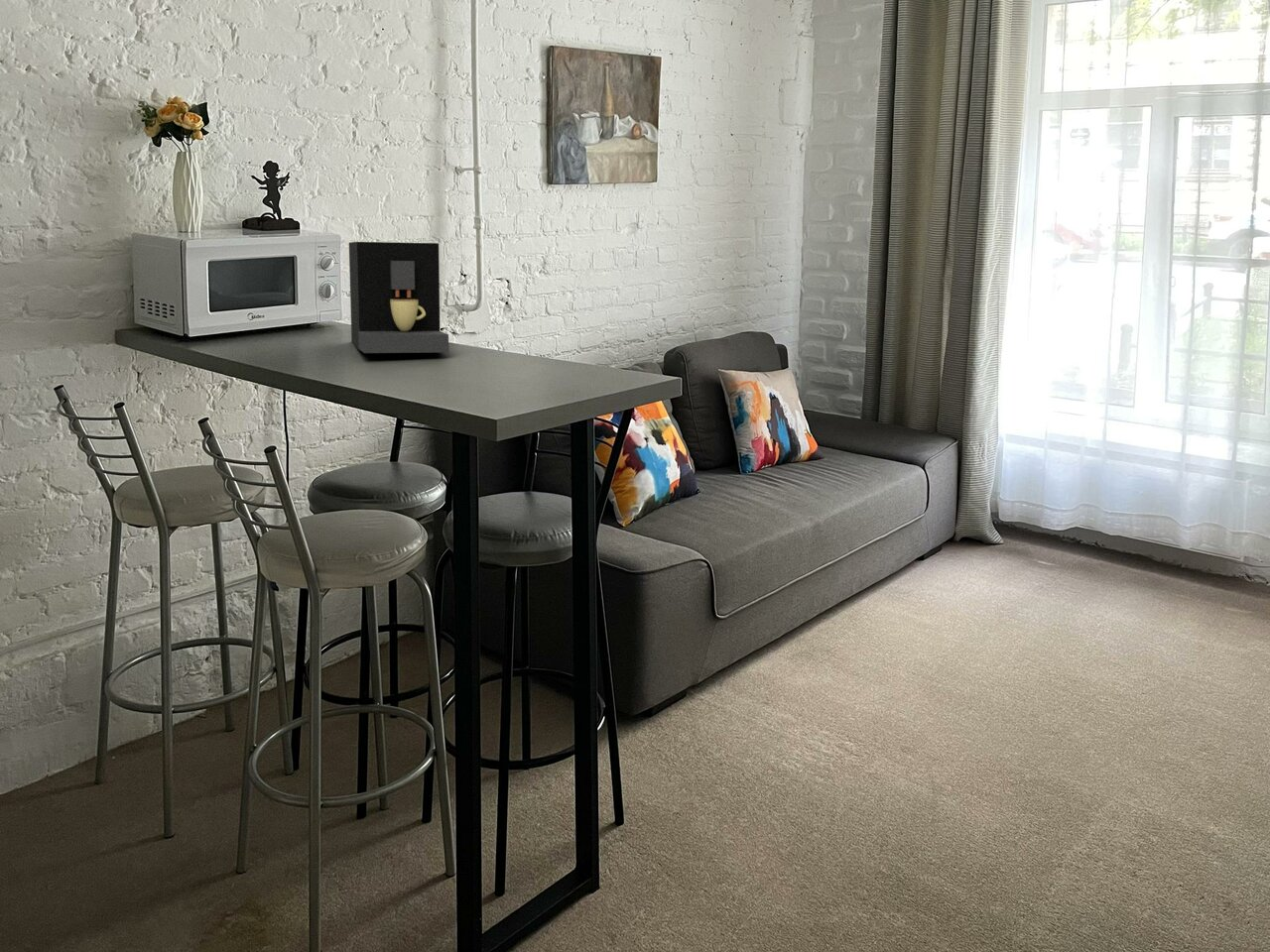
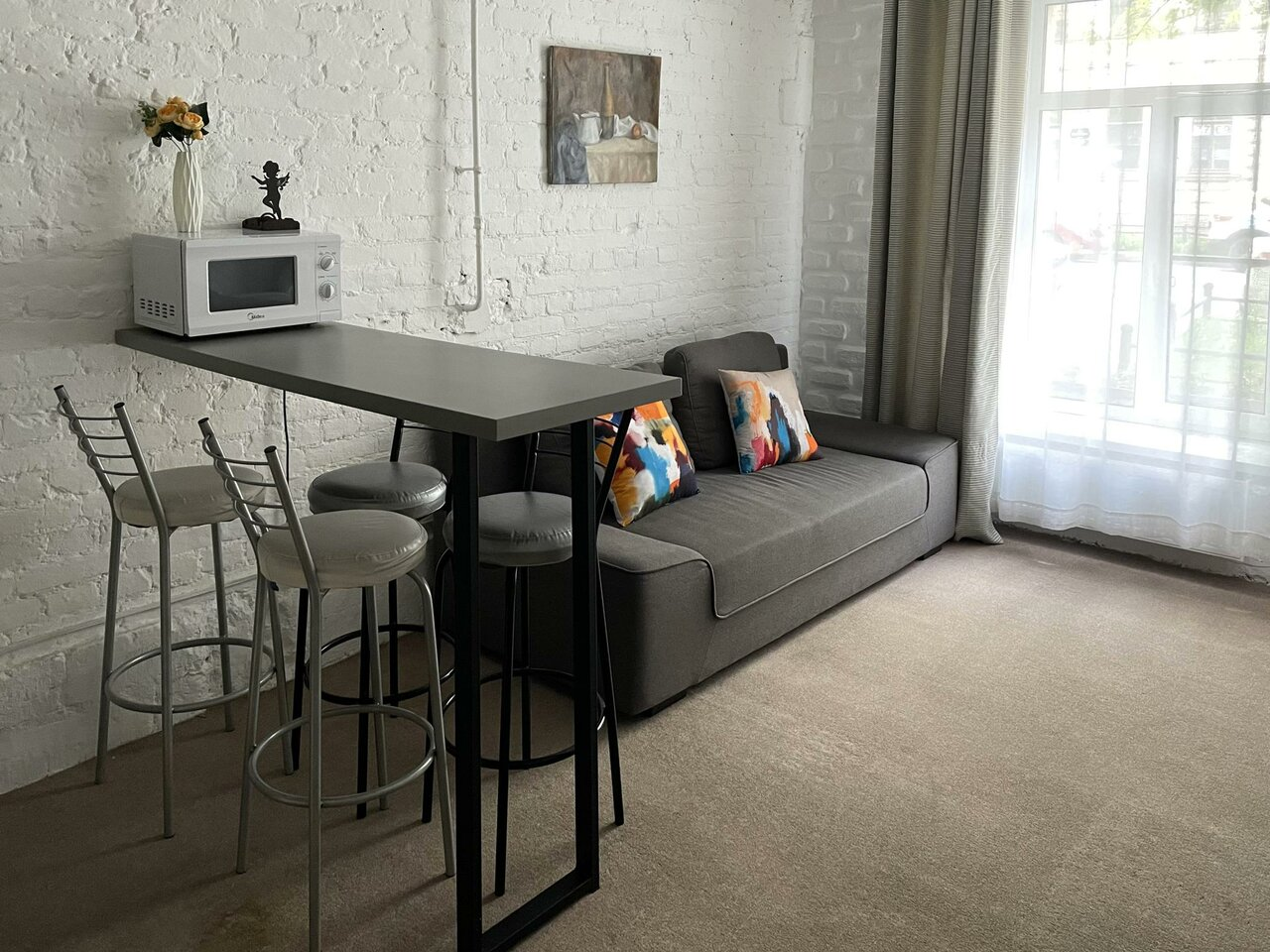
- coffee maker (396, 296)
